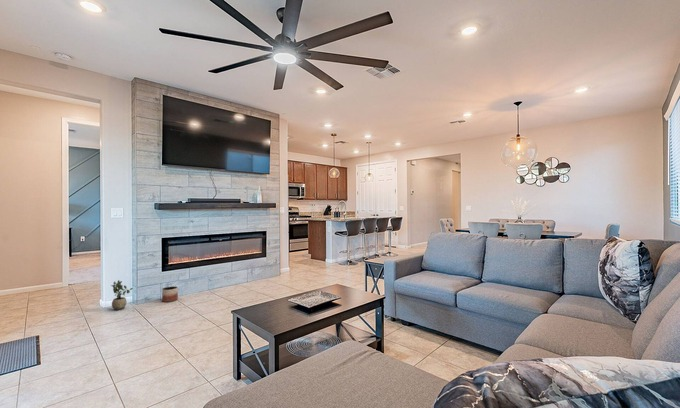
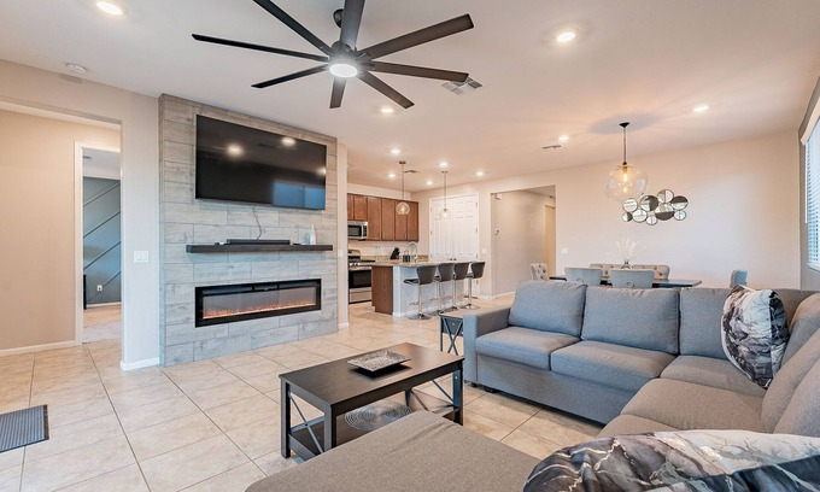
- potted plant (121, 294)
- planter (170, 294)
